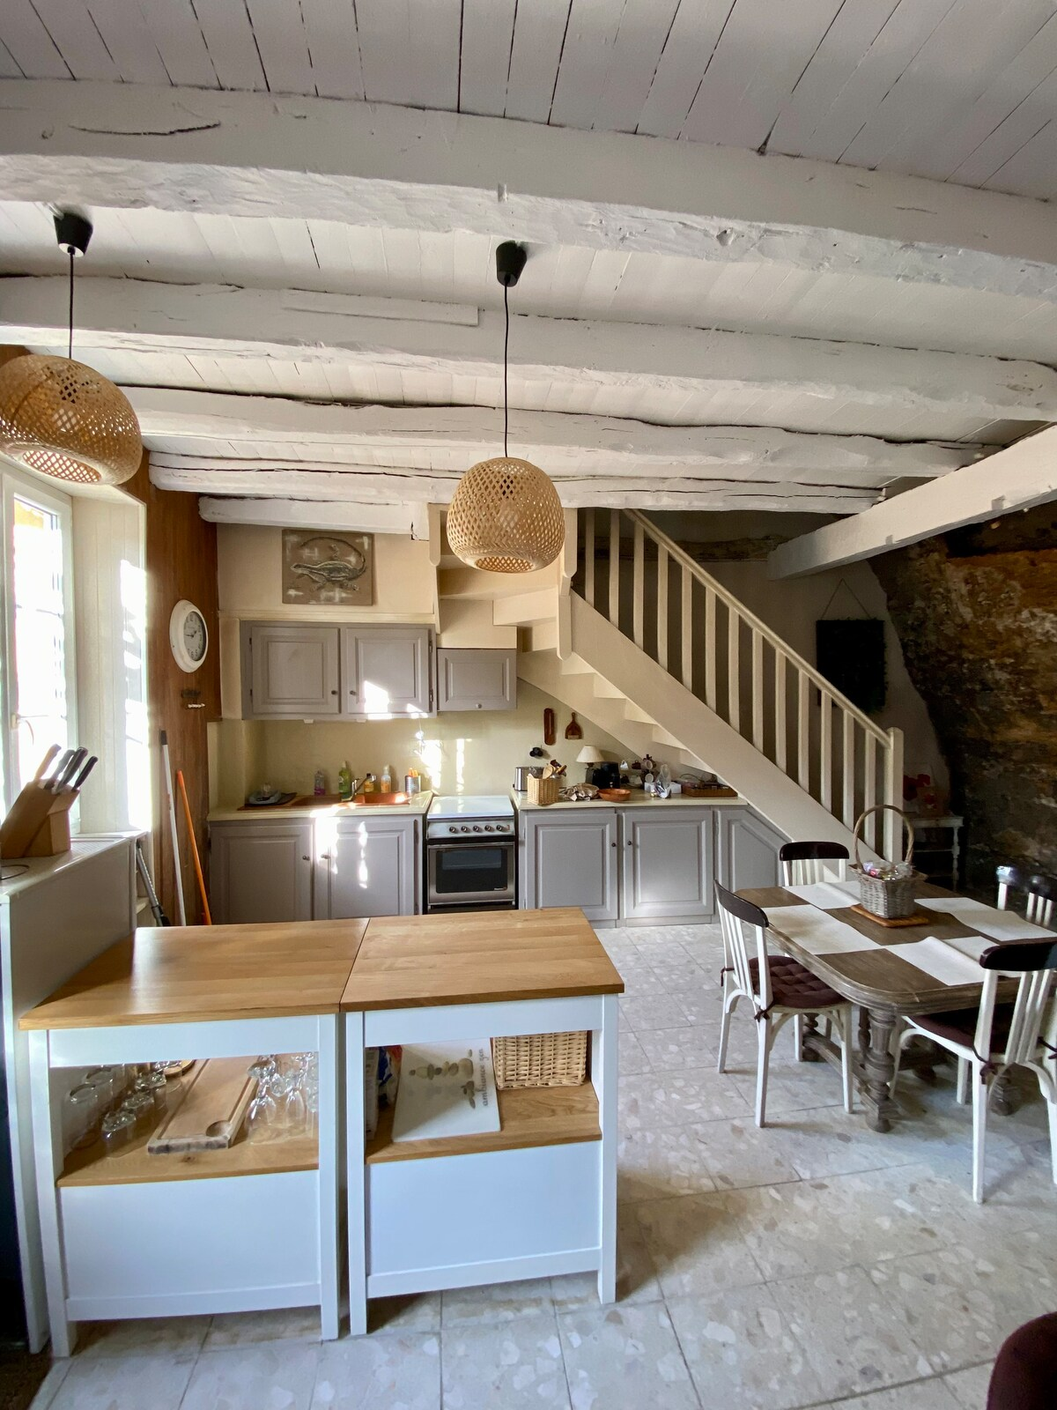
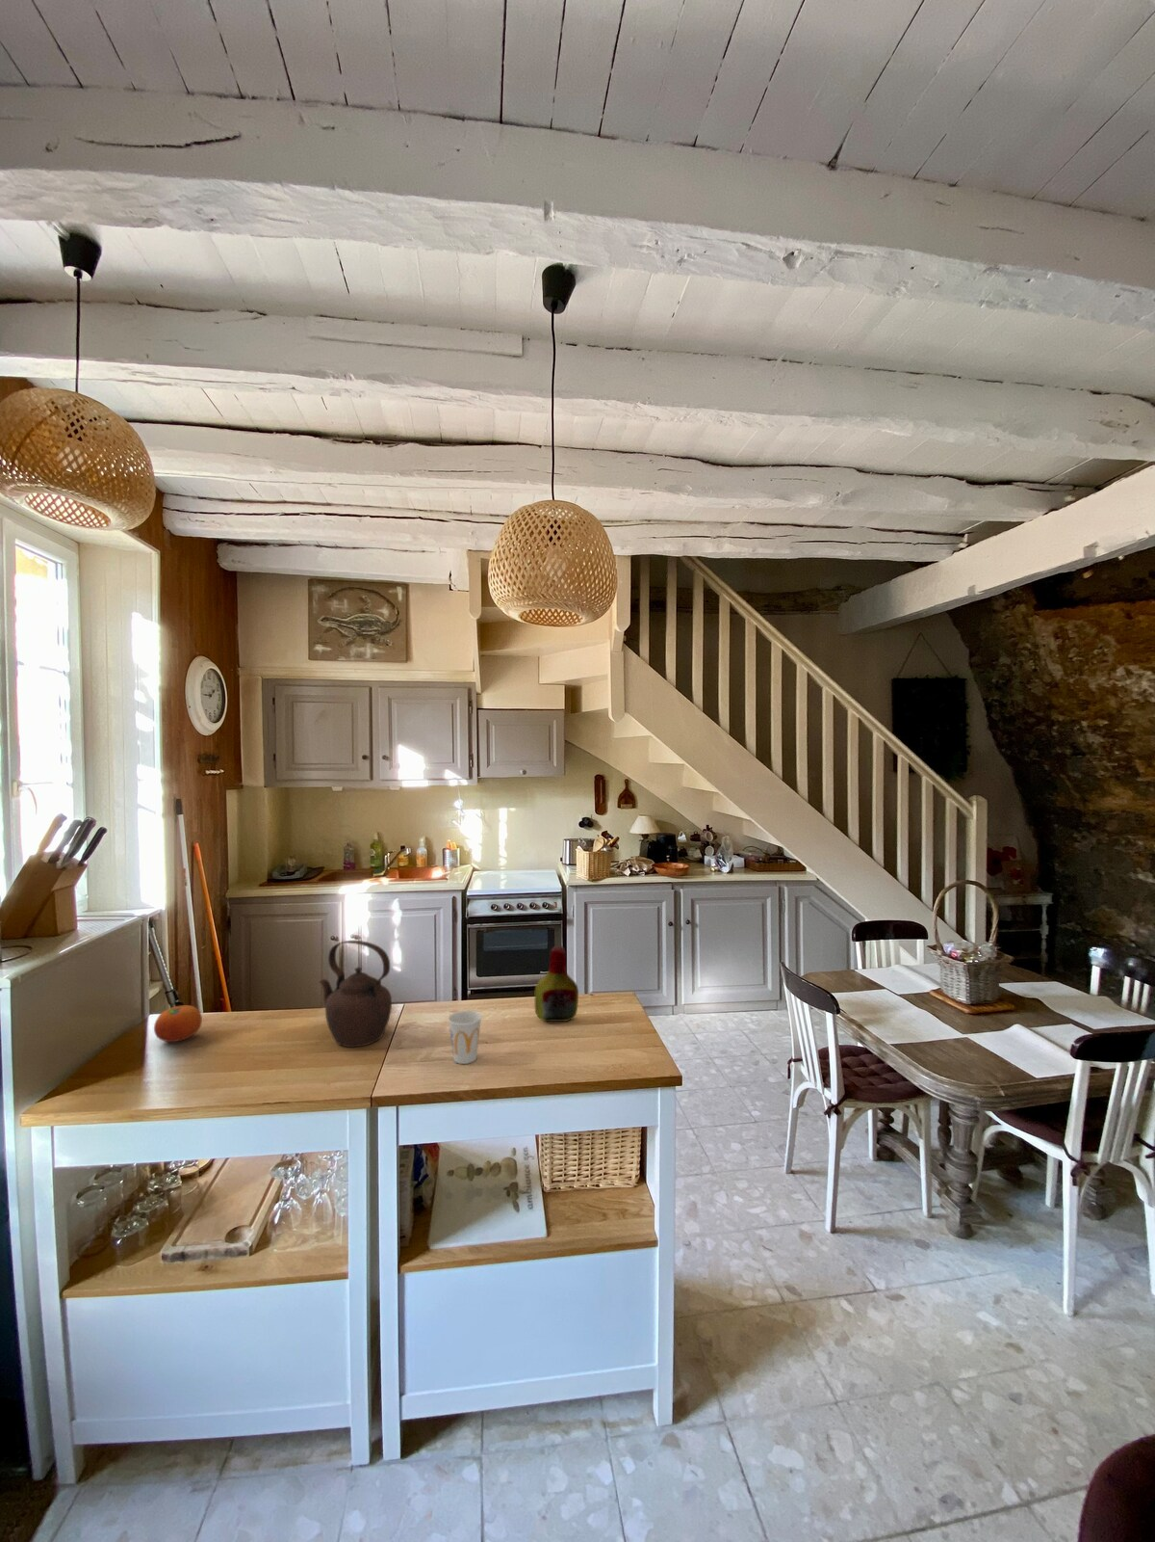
+ fruit (178, 1024)
+ cup (465, 1037)
+ teapot (352, 988)
+ bottle (557, 983)
